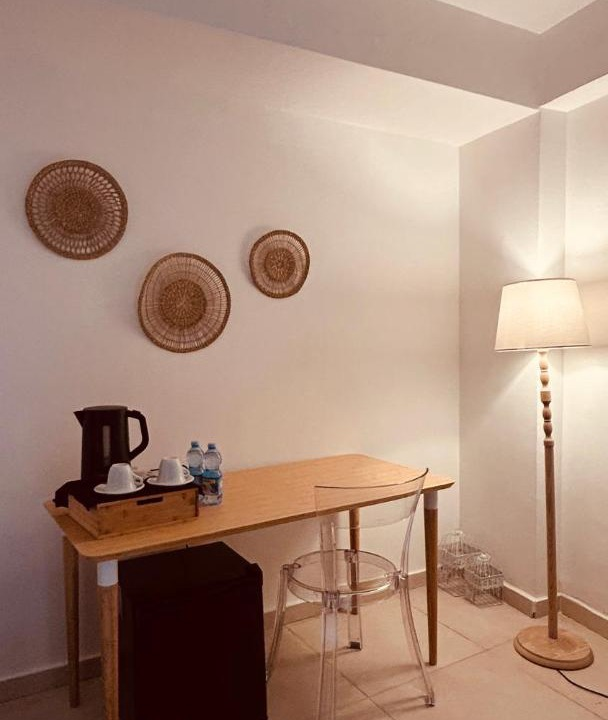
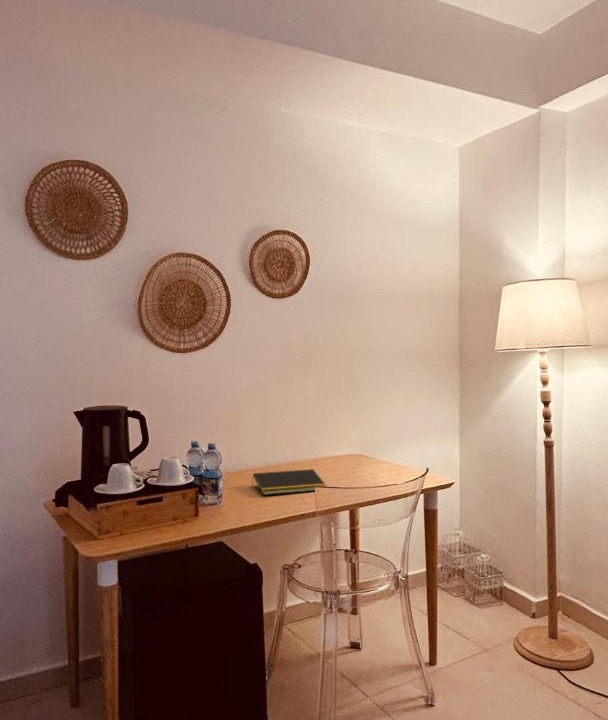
+ notepad (289, 481)
